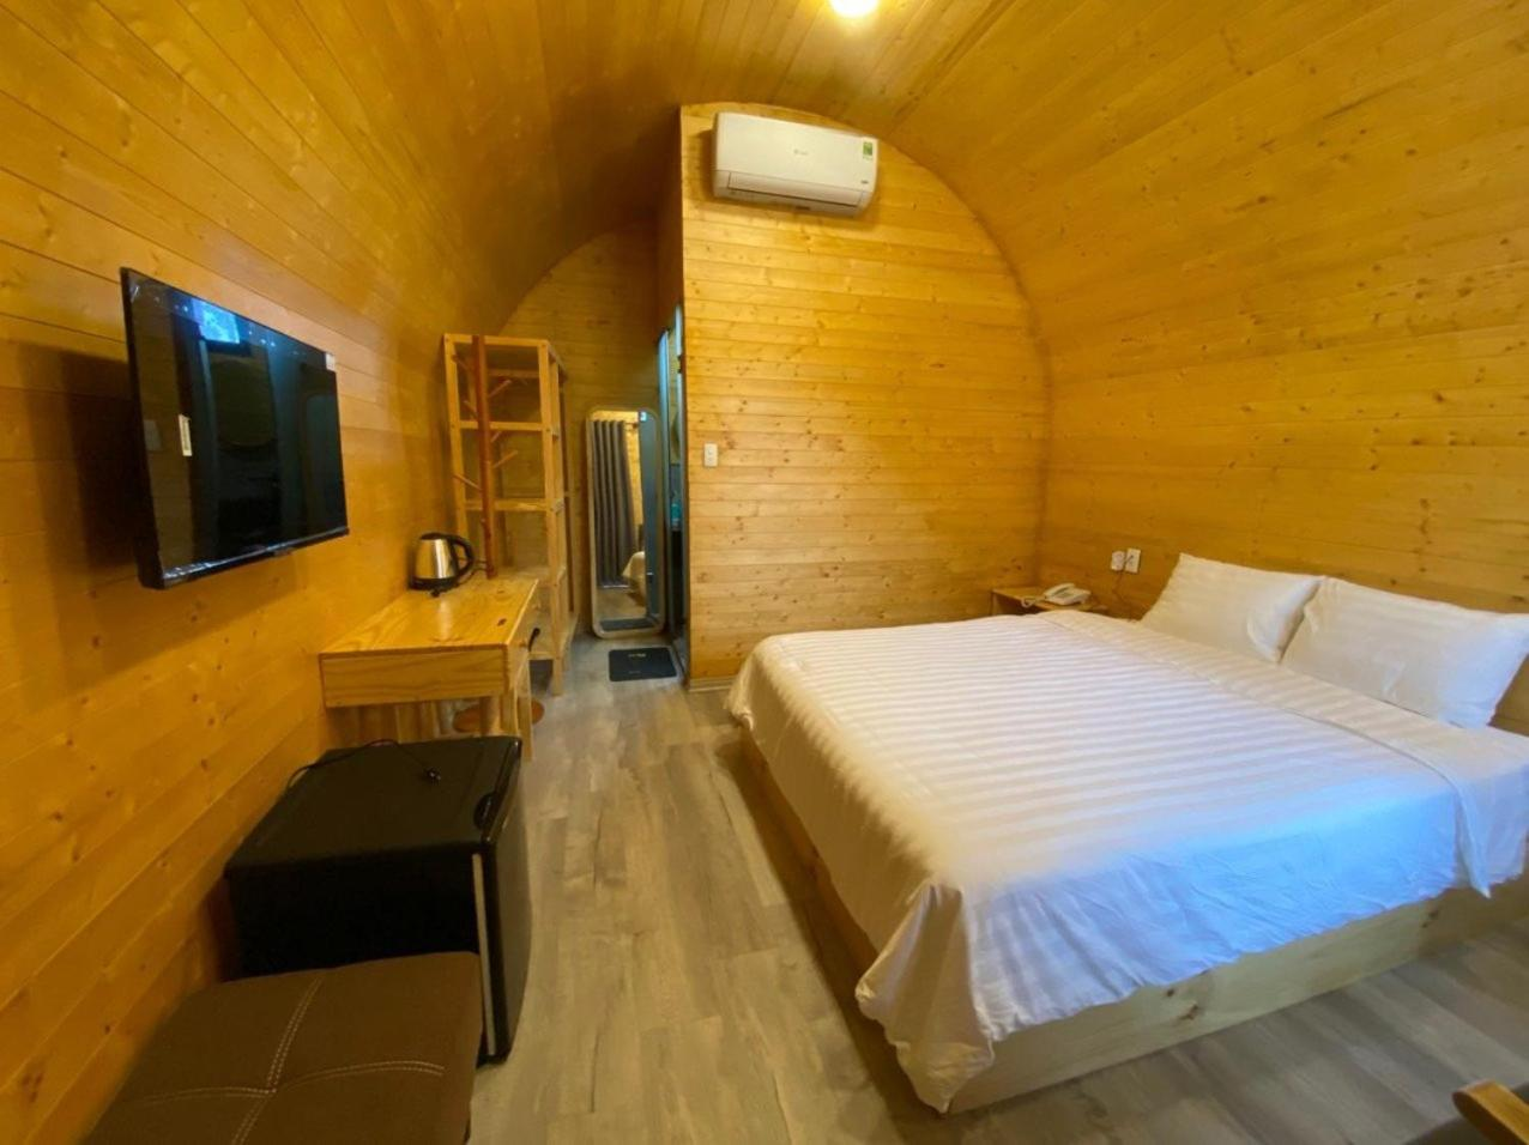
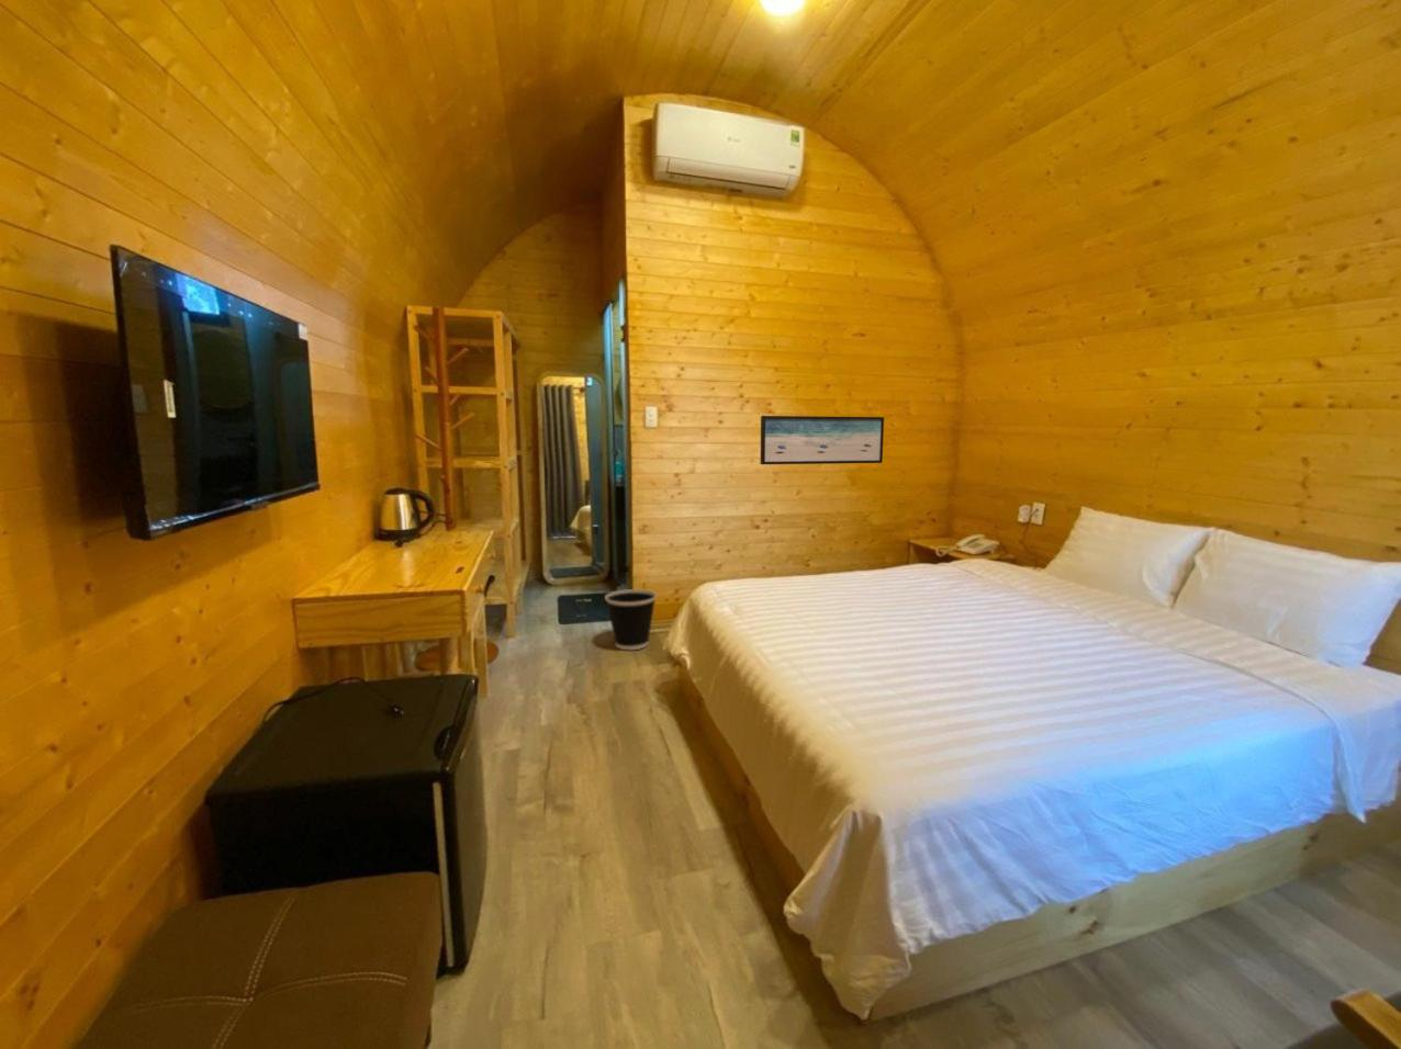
+ wall art (823, 440)
+ wastebasket (632, 620)
